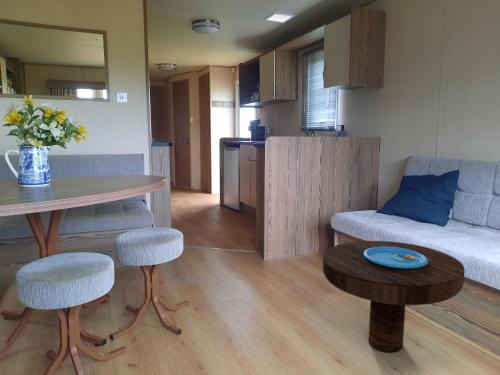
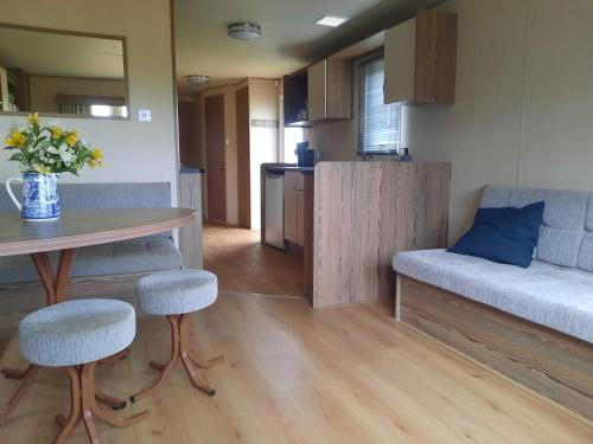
- side table (387, 299)
